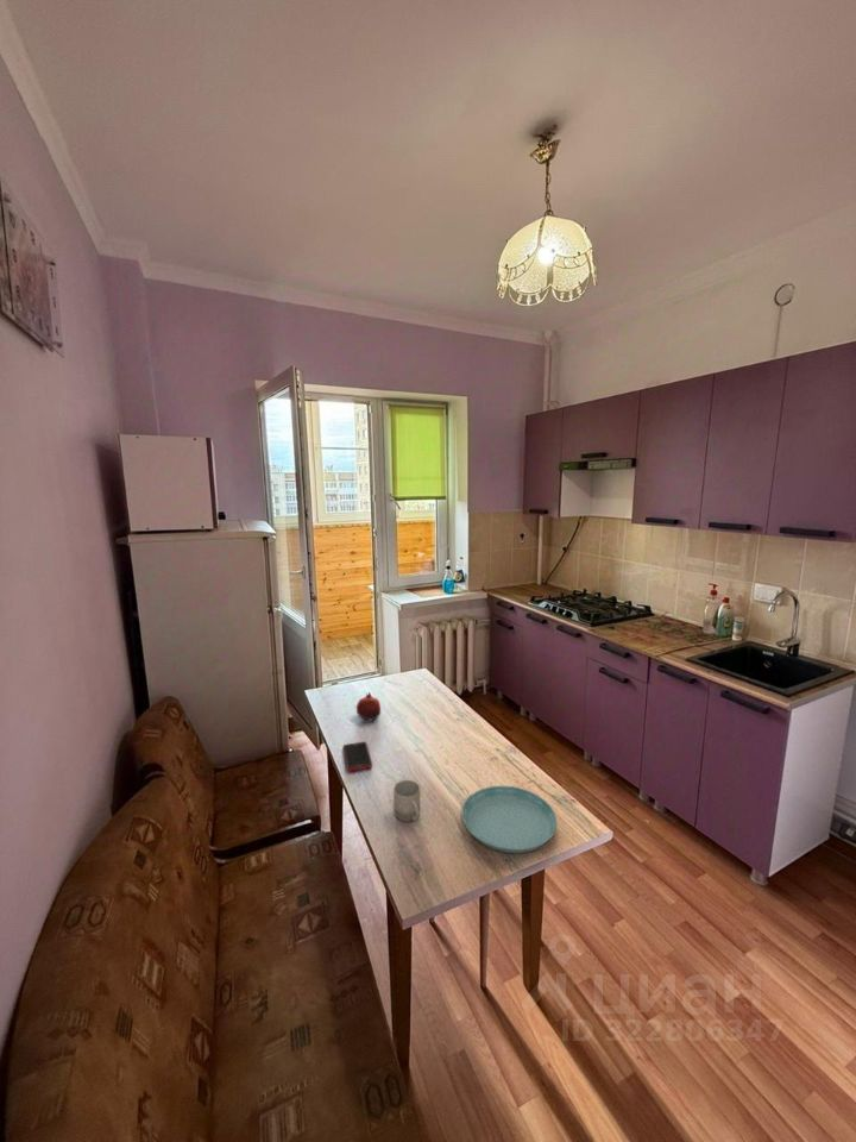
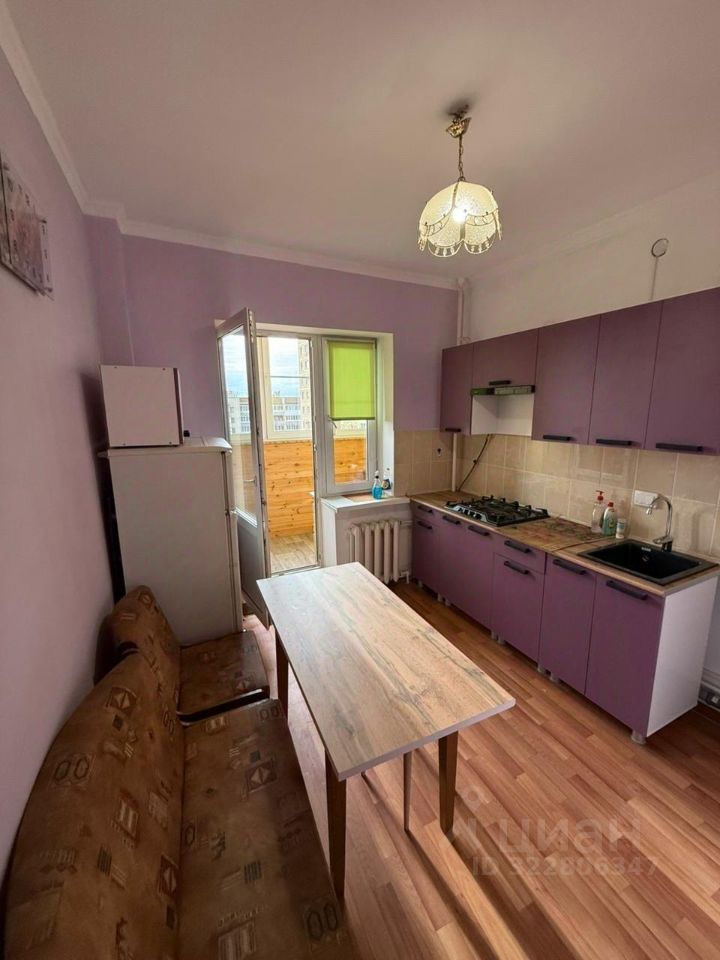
- cell phone (357, 755)
- saucer (508, 818)
- cup (409, 803)
- fruit (369, 705)
